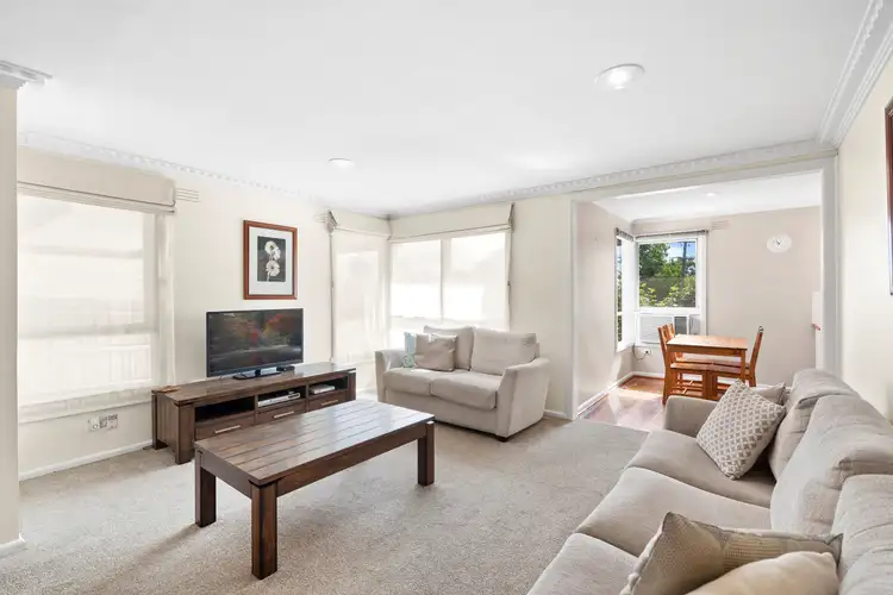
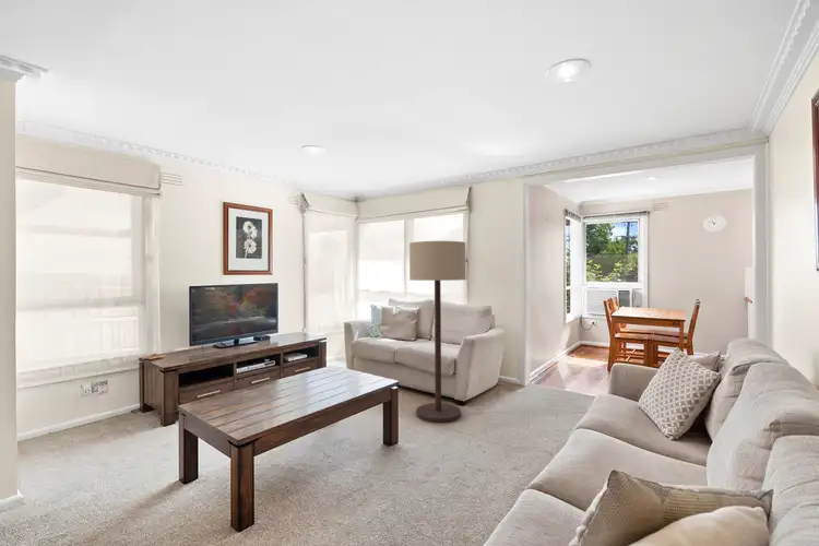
+ floor lamp (438, 328)
